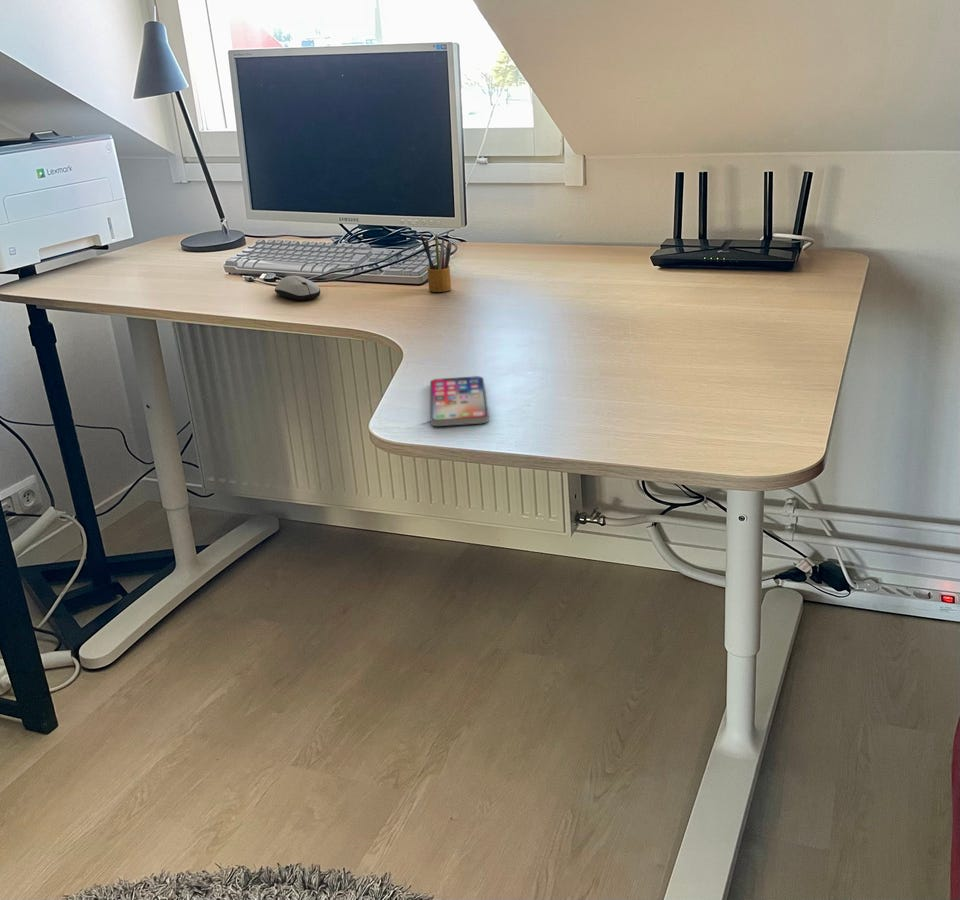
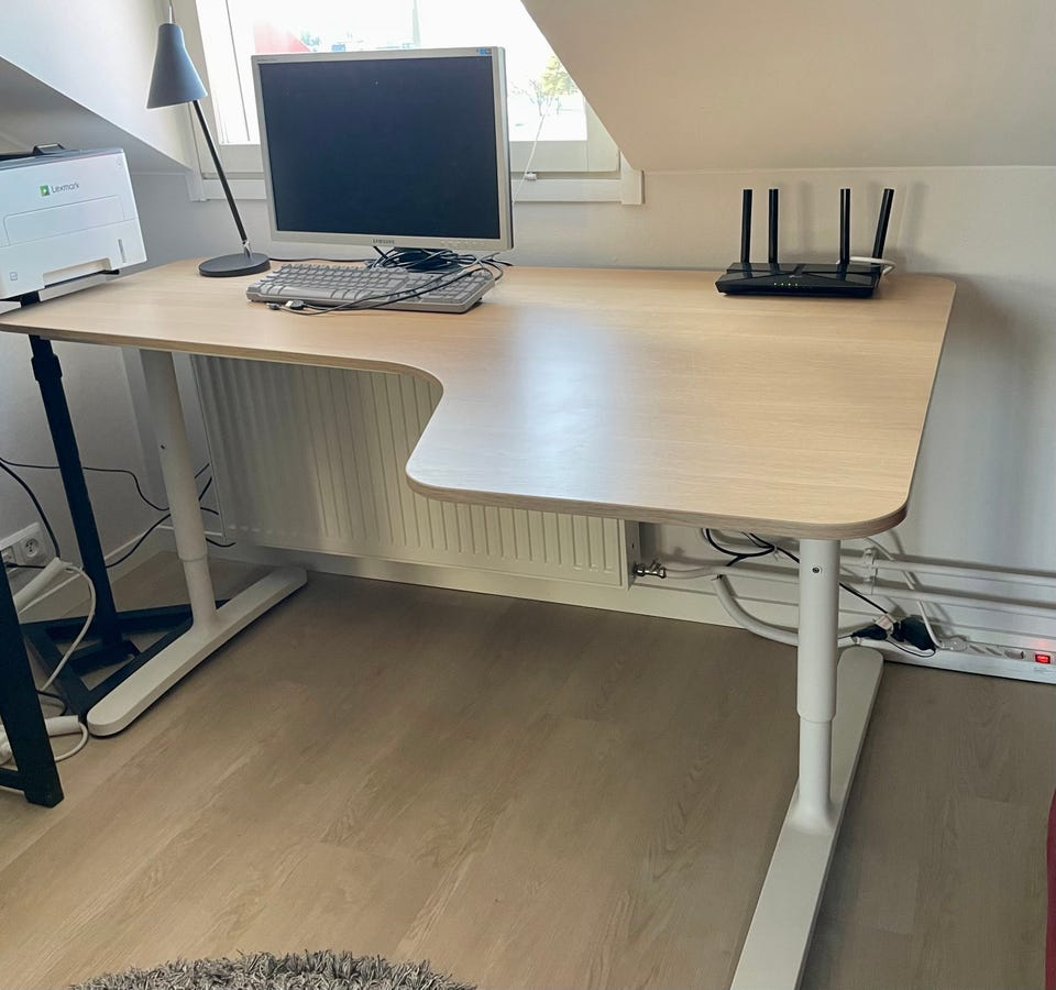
- computer mouse (297, 285)
- smartphone (458, 399)
- pencil box (437, 261)
